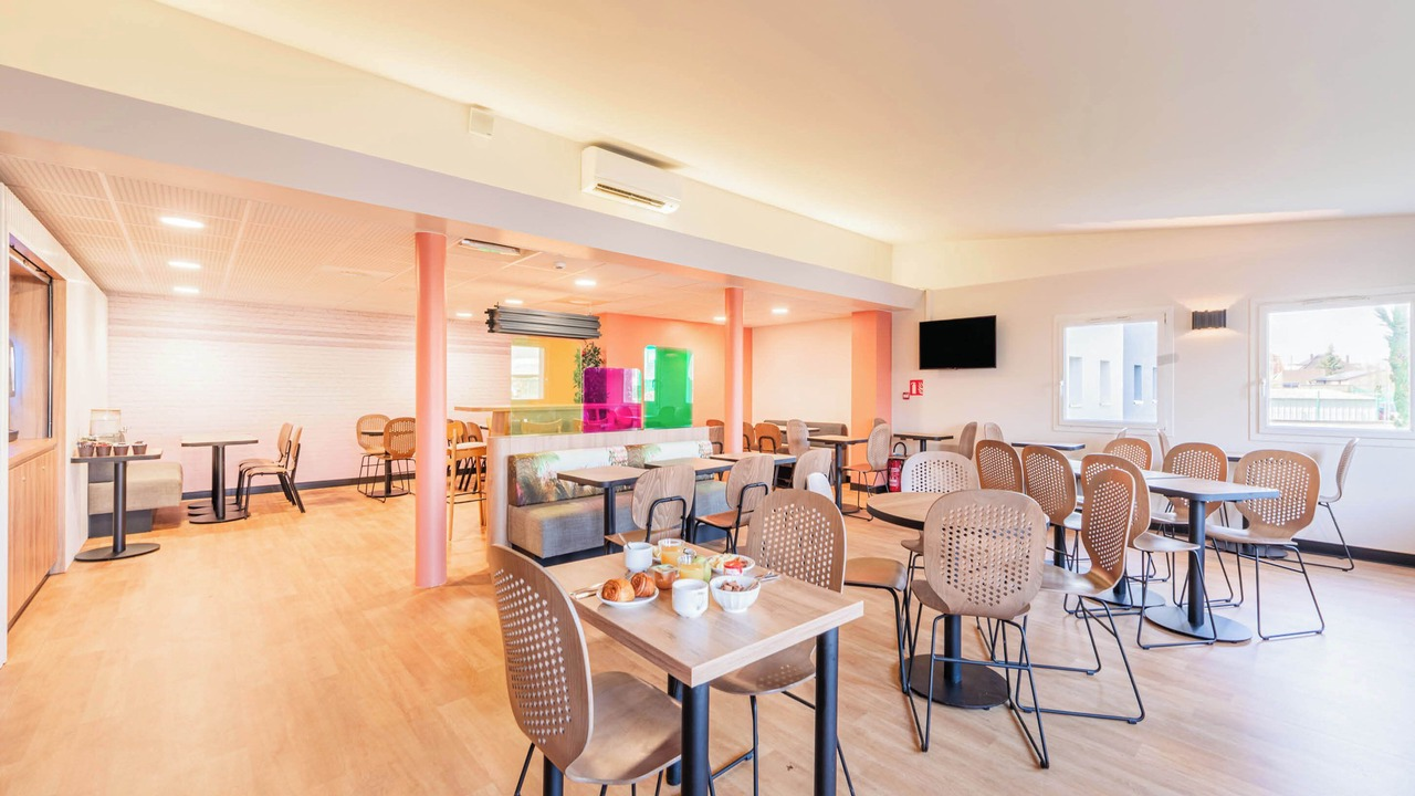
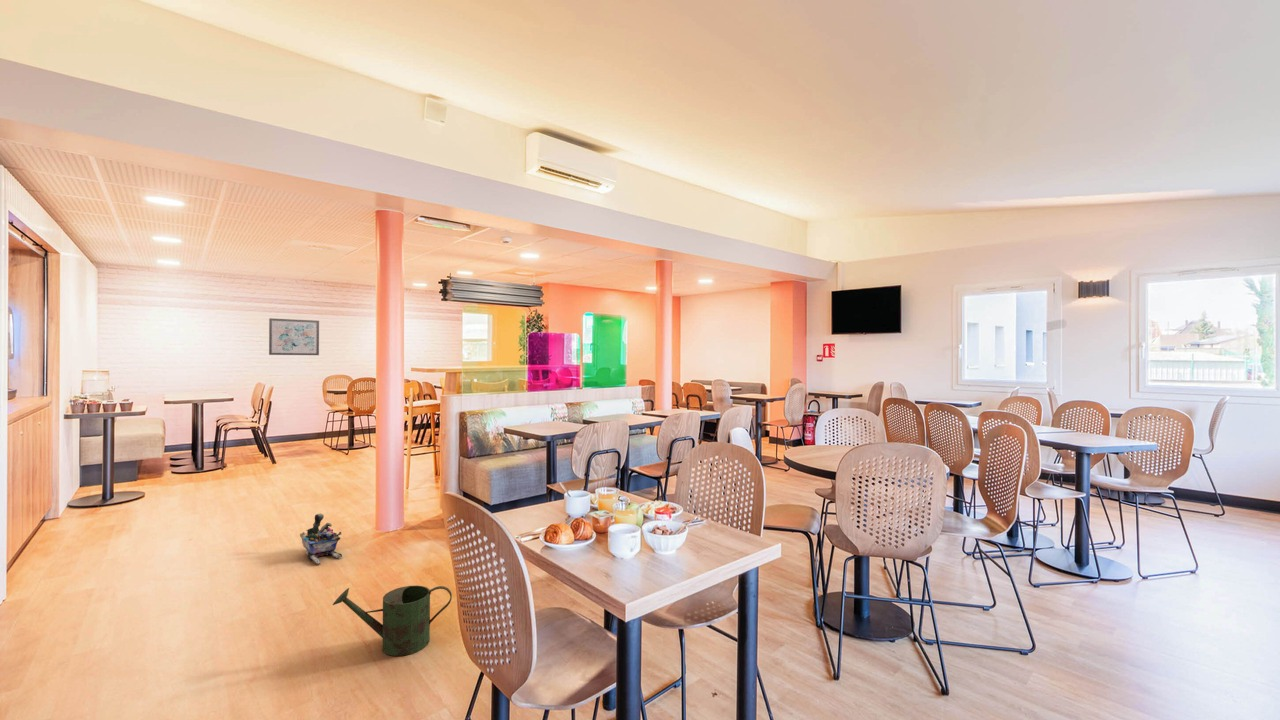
+ wall art (294, 337)
+ waste bin (322, 536)
+ watering can (393, 614)
